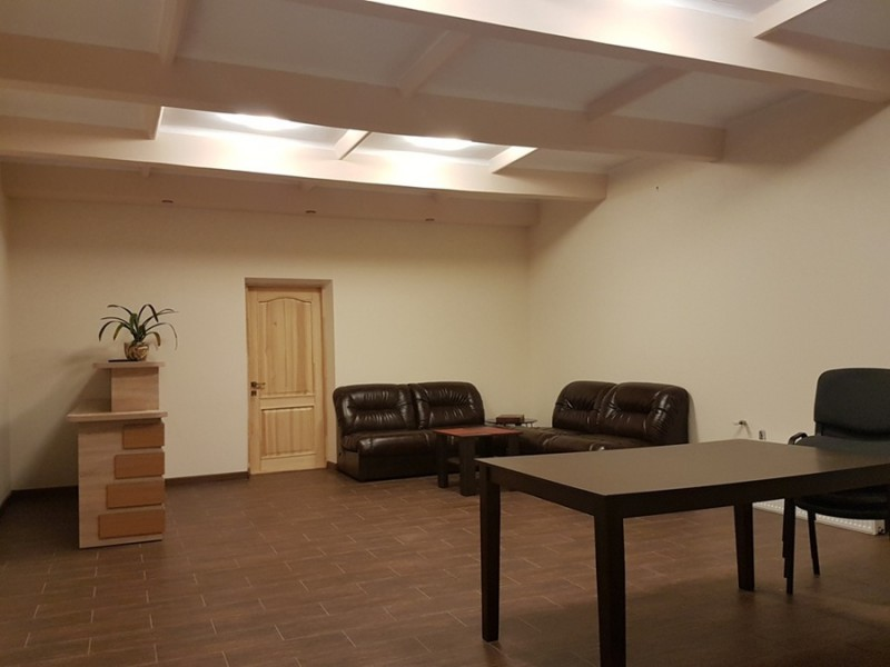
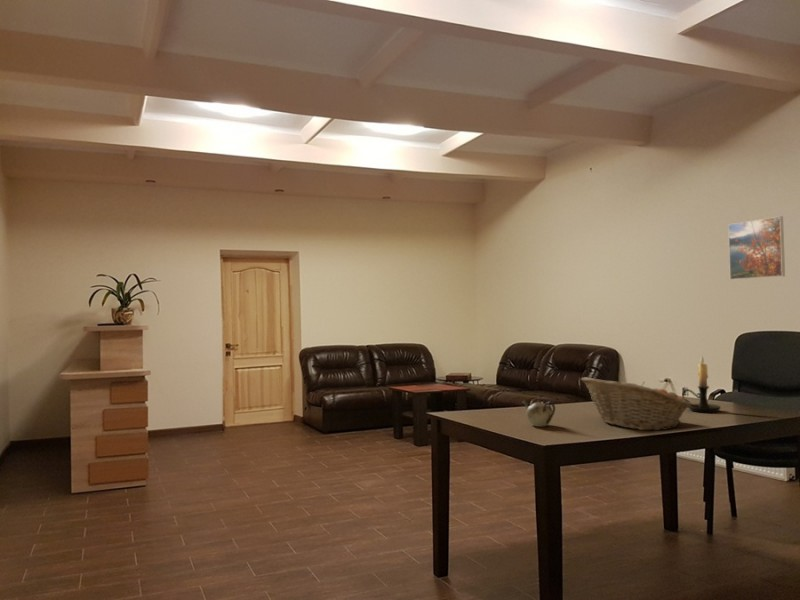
+ fruit basket (633, 400)
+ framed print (755, 249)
+ teapot (538, 411)
+ candle holder (699, 382)
